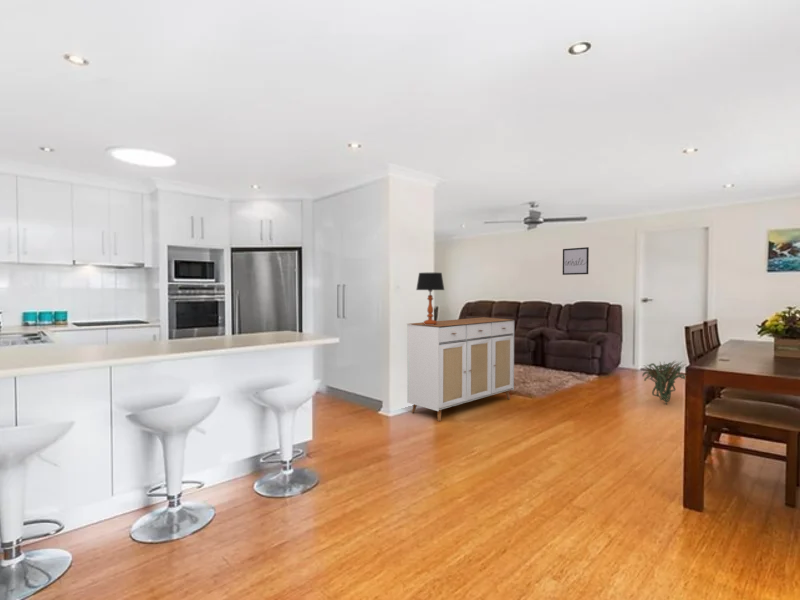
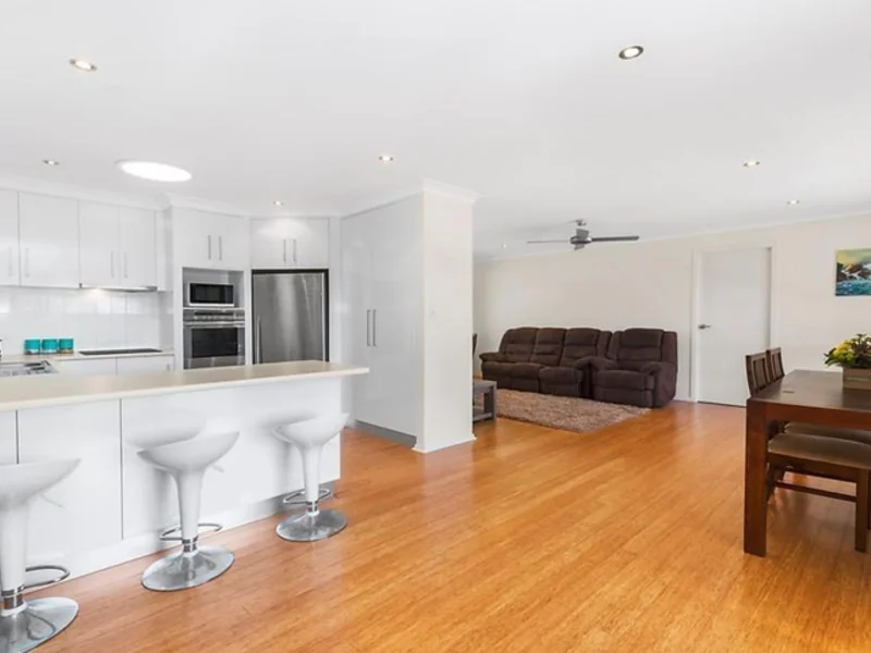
- sideboard (464, 363)
- table lamp (430, 298)
- wall art (575, 261)
- decorative plant (664, 380)
